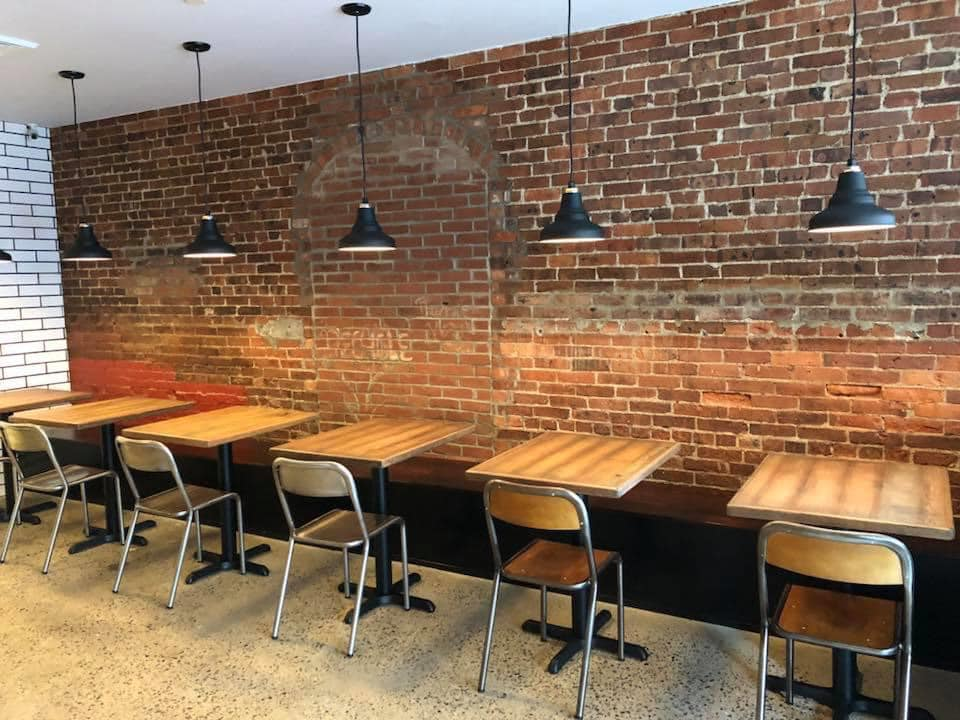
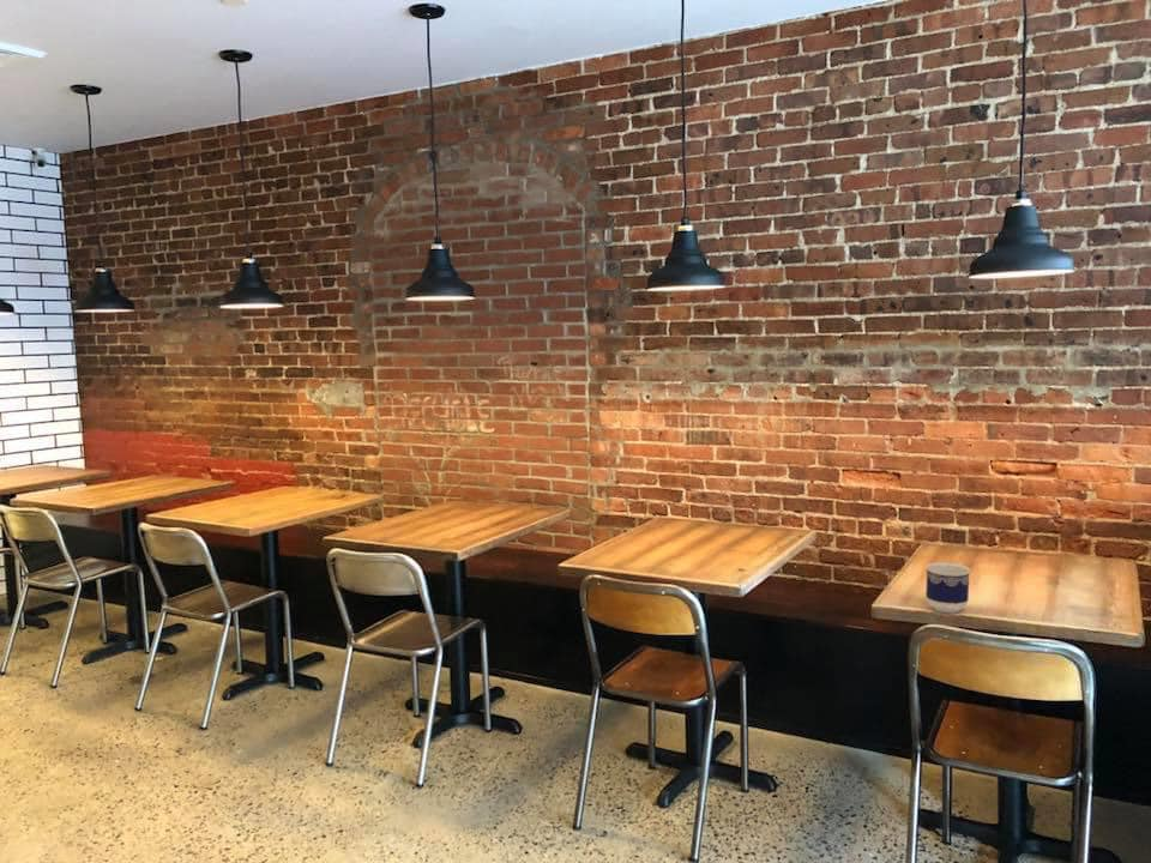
+ cup (948, 586)
